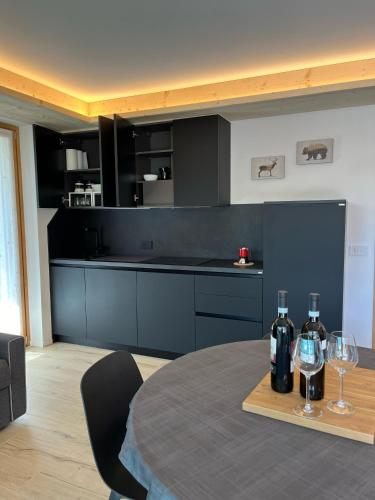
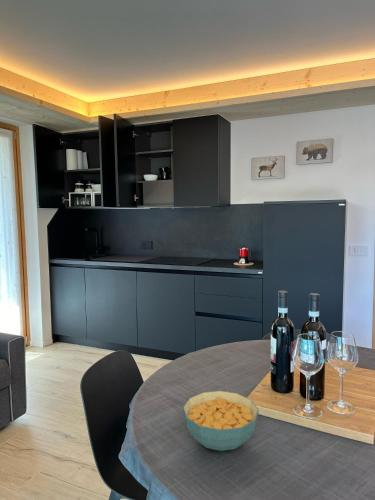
+ cereal bowl (220, 426)
